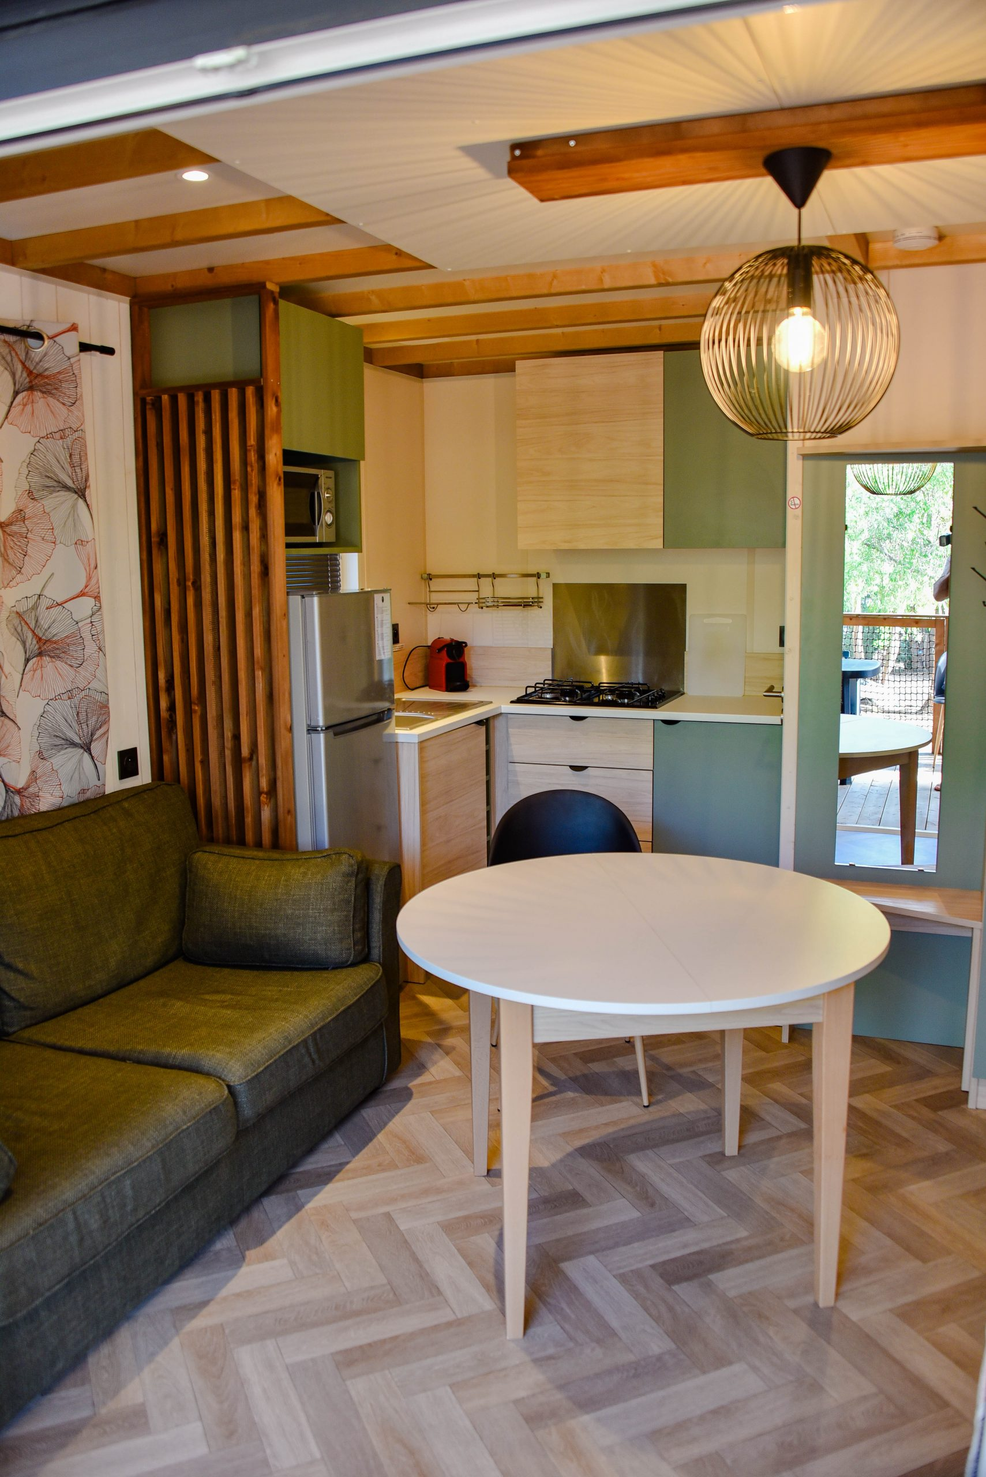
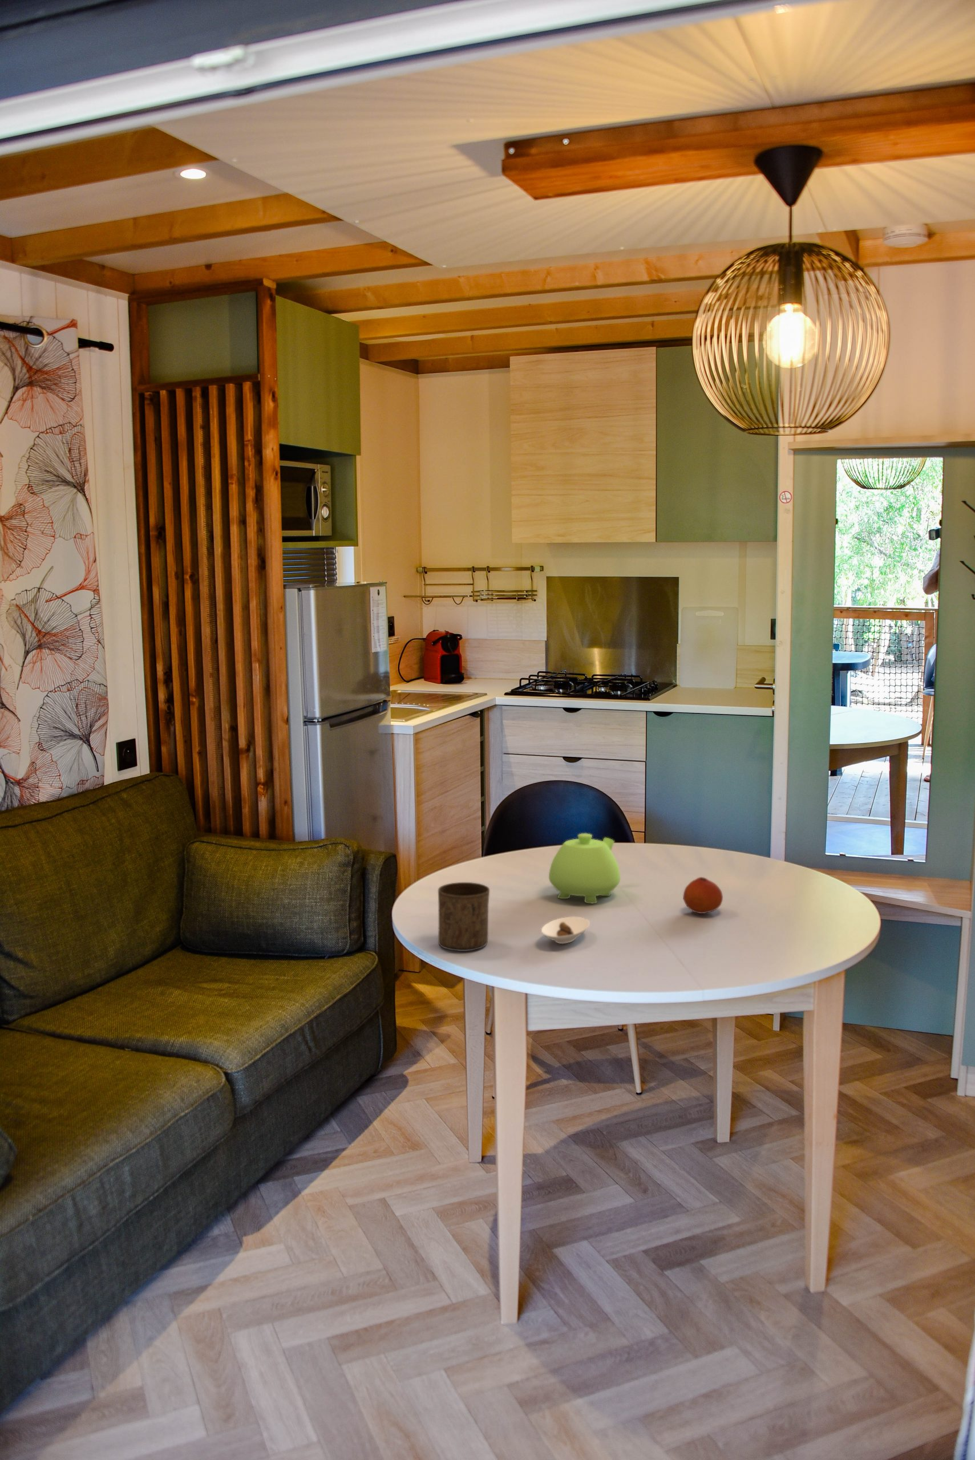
+ teapot (590, 863)
+ cup (464, 916)
+ saucer (566, 931)
+ fruit (703, 894)
